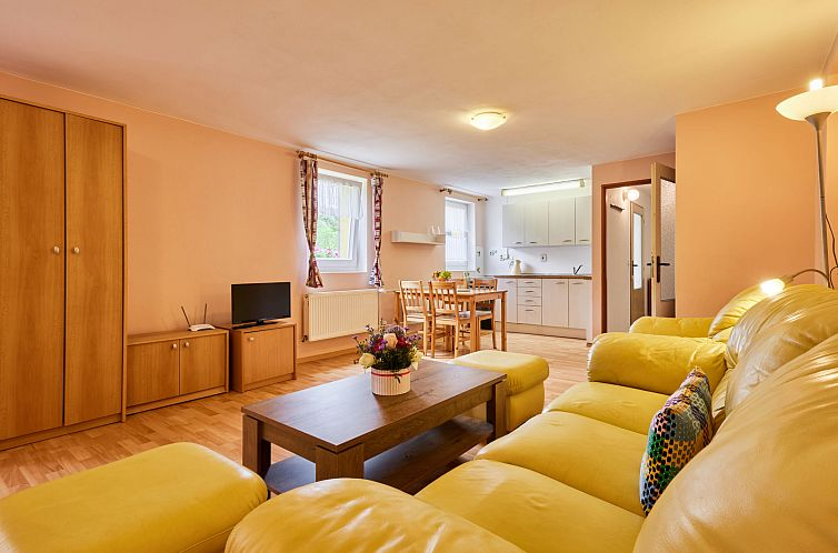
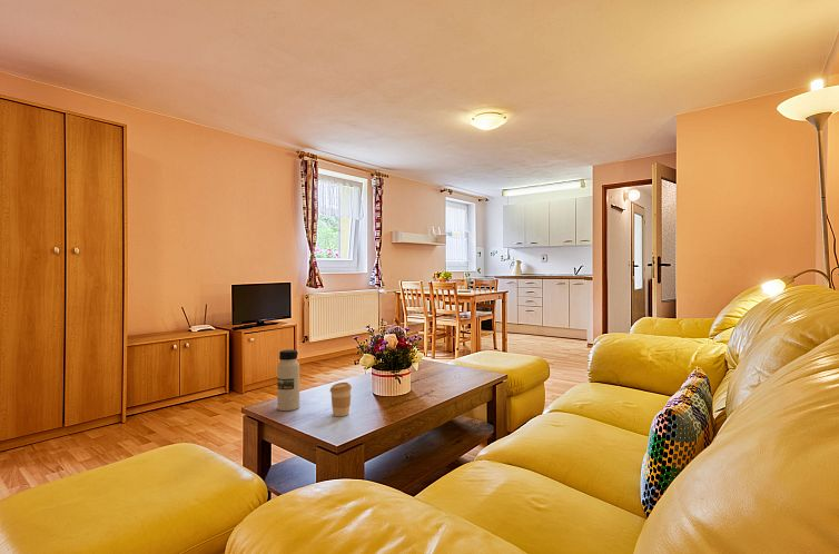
+ coffee cup (340, 398)
+ water bottle (288, 378)
